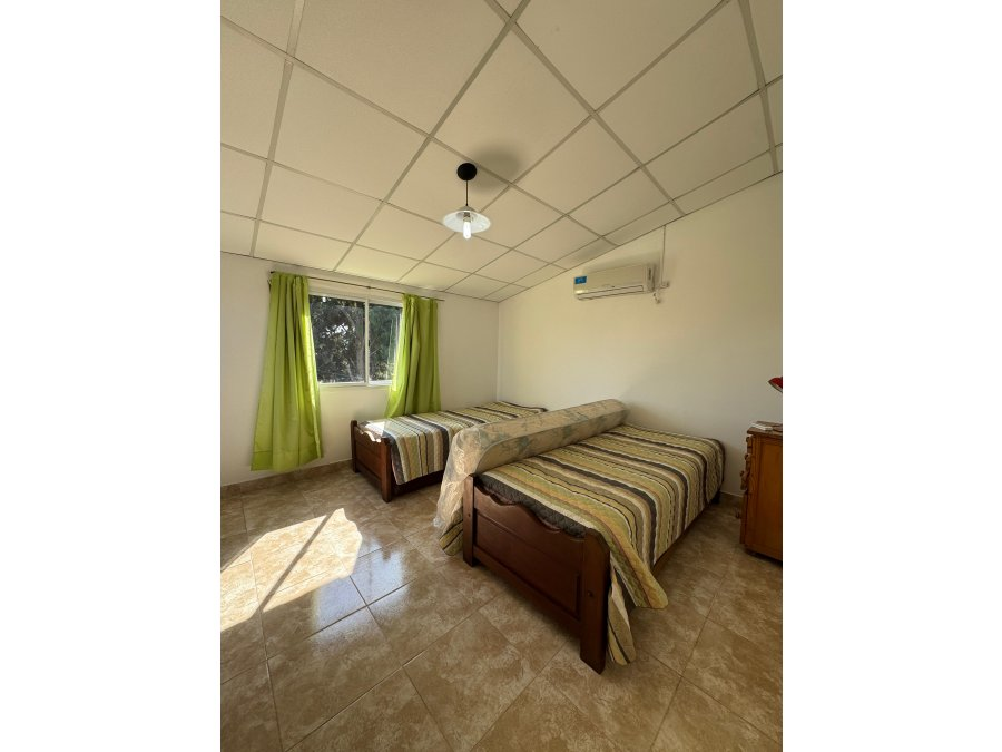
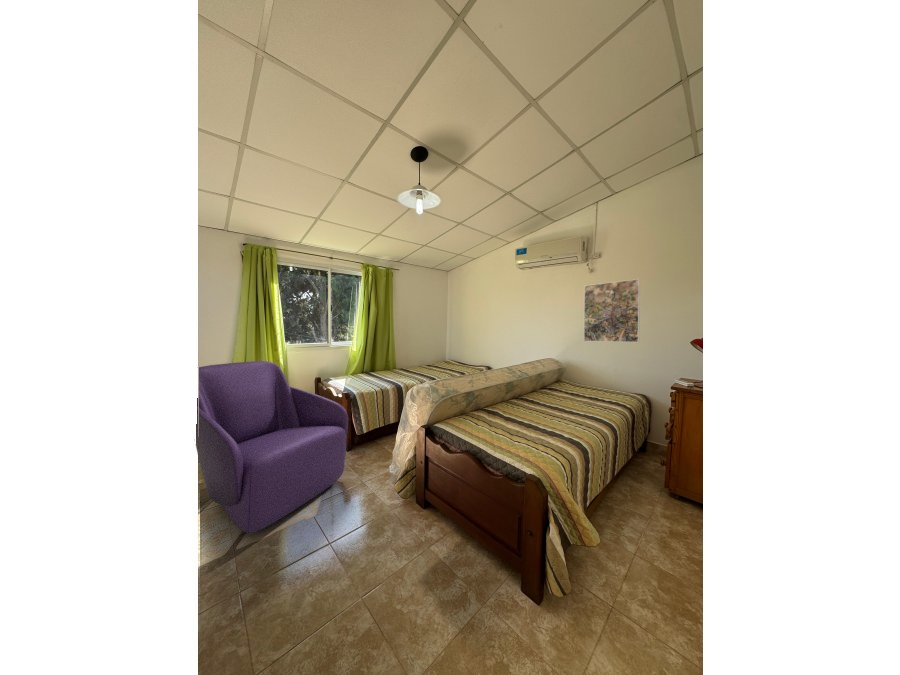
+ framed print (610, 312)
+ armchair (265, 429)
